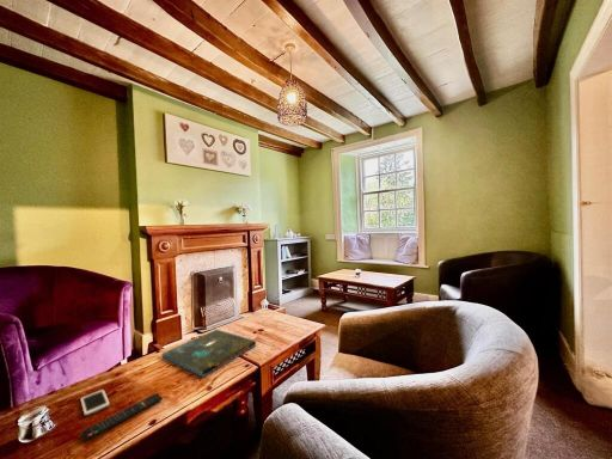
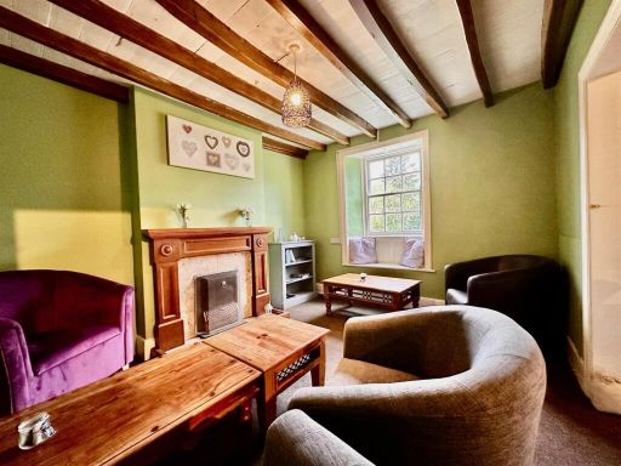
- cell phone (94, 402)
- remote control (124, 415)
- board game (210, 347)
